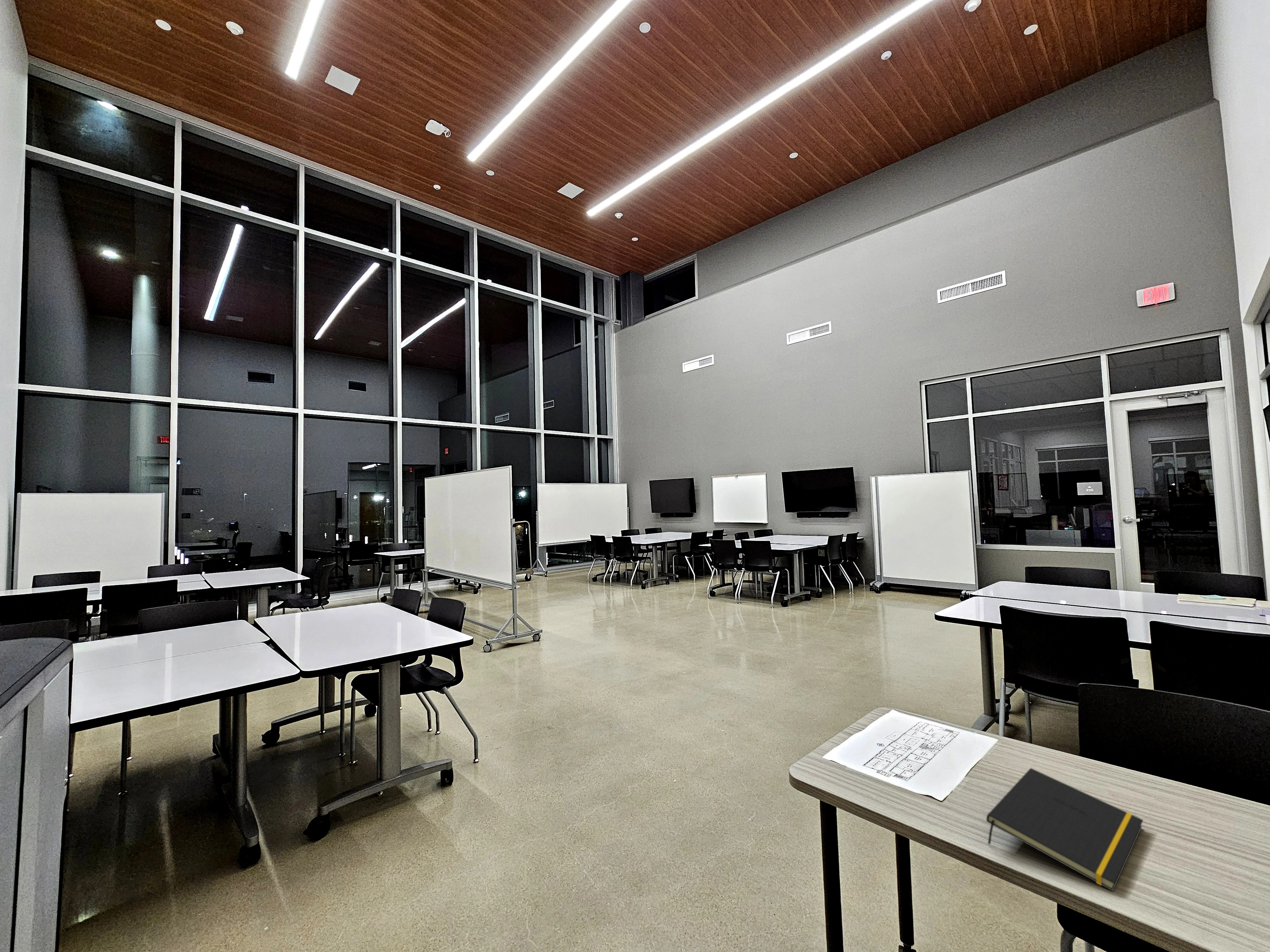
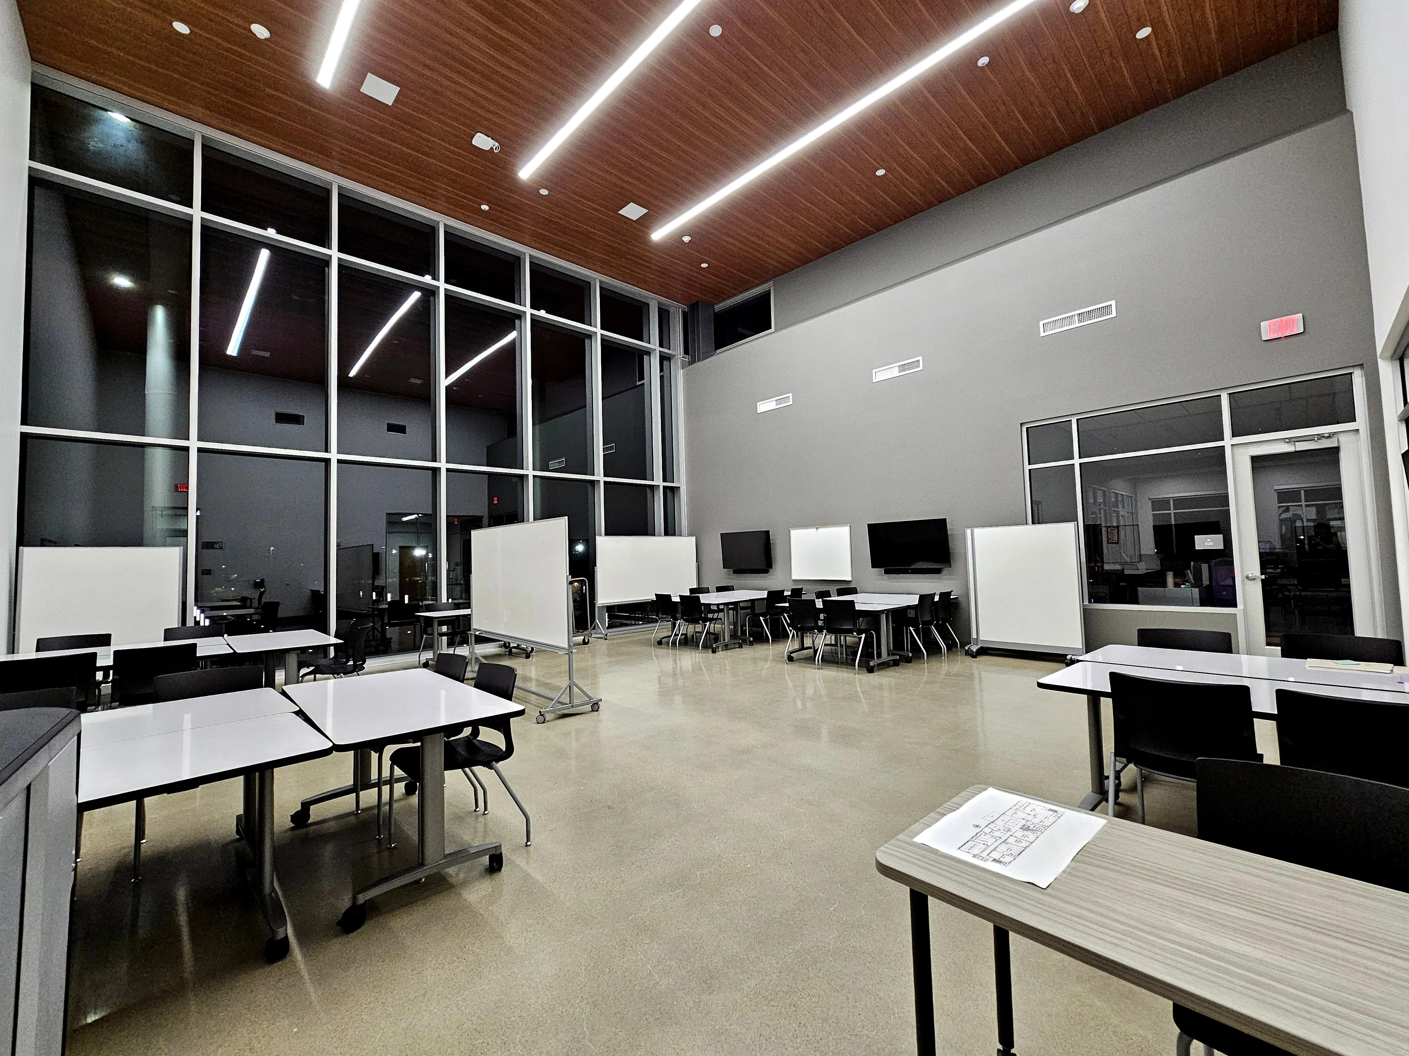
- notepad (1066, 821)
